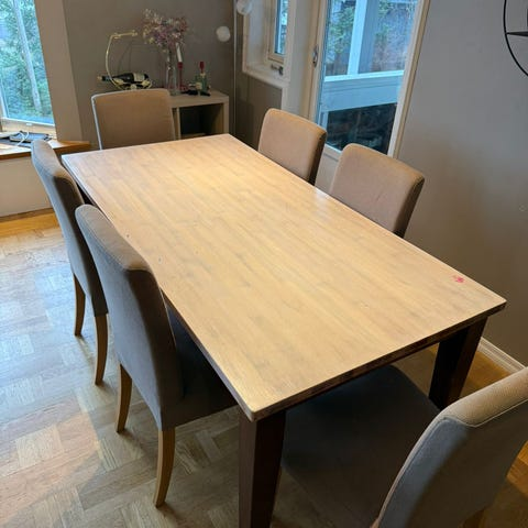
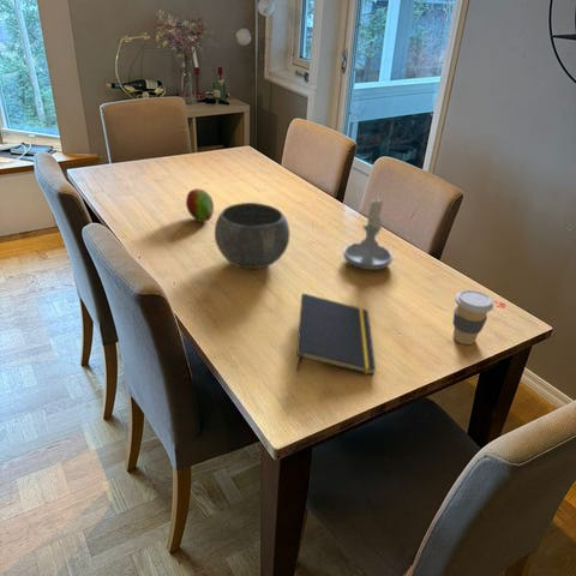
+ fruit (200, 205)
+ notepad (335, 330)
+ bowl (251, 239)
+ coffee cup (469, 318)
+ candle (371, 230)
